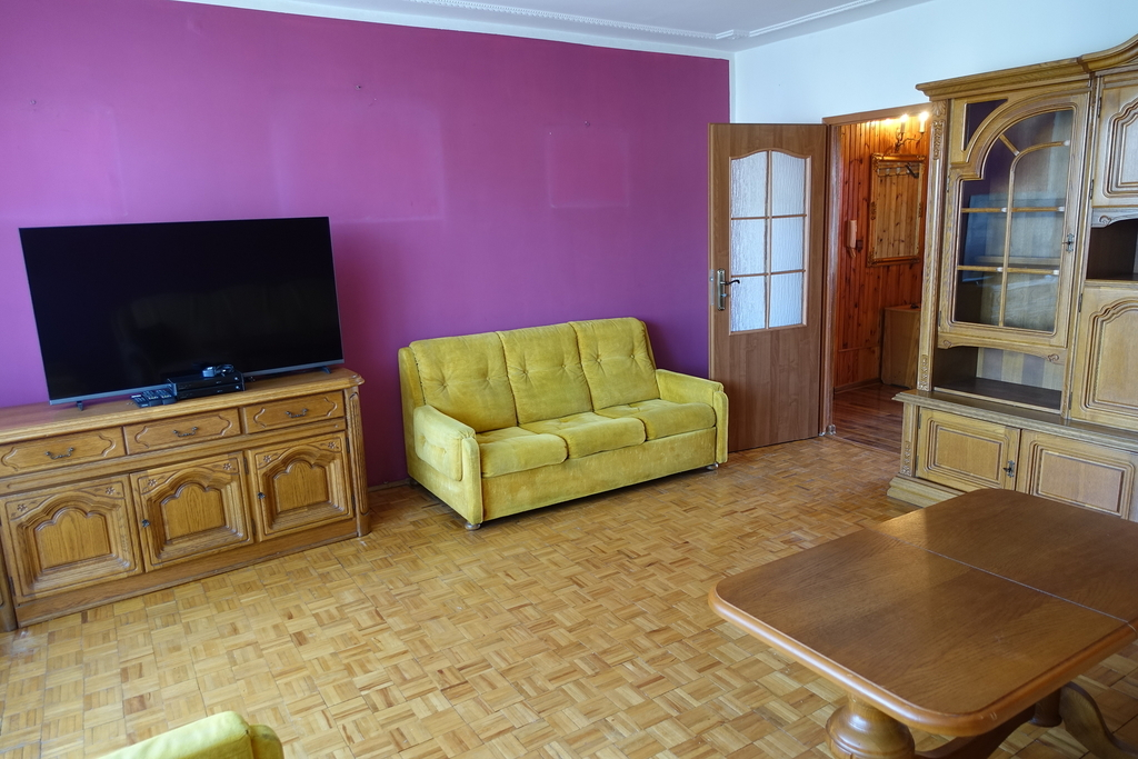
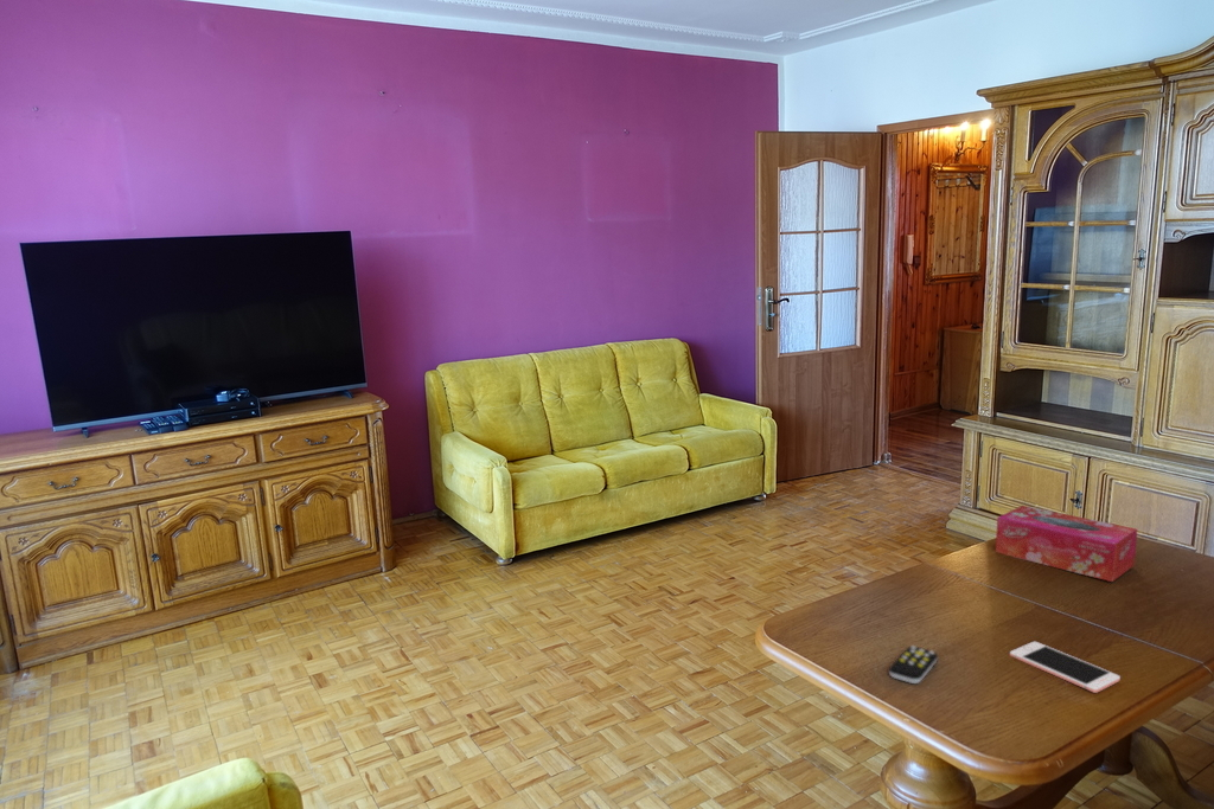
+ tissue box (1063, 540)
+ cell phone (1062, 666)
+ remote control (913, 663)
